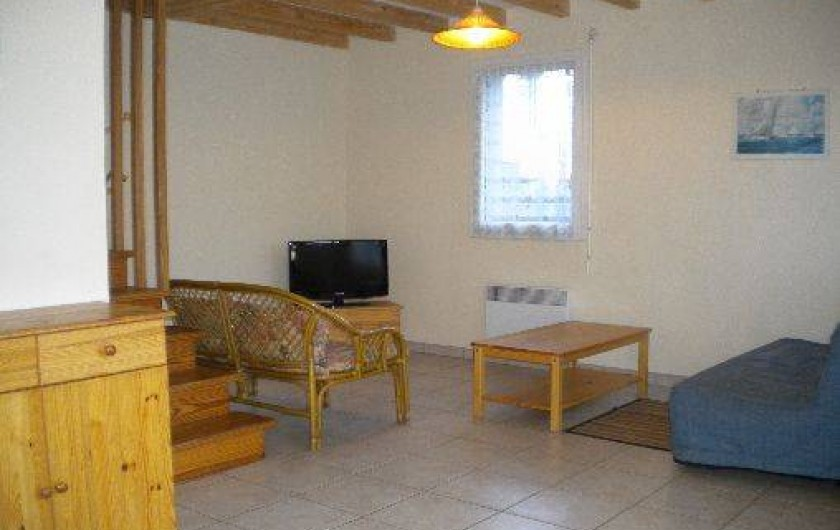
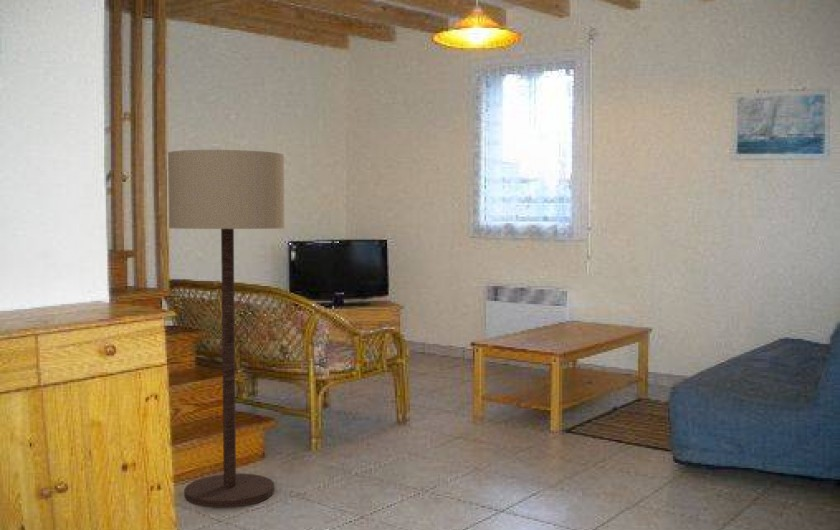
+ floor lamp (228, 325)
